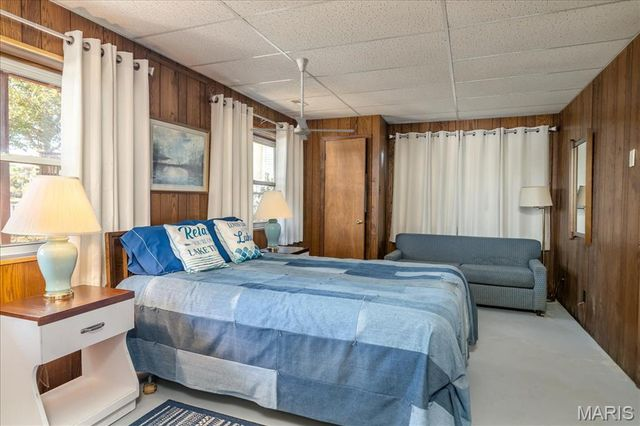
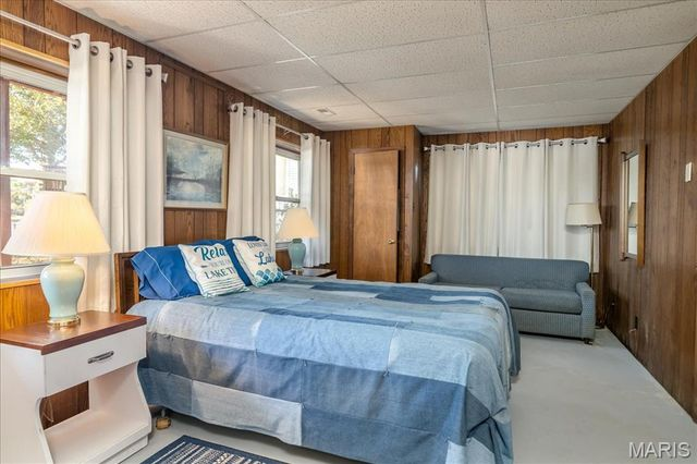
- ceiling fan (302, 97)
